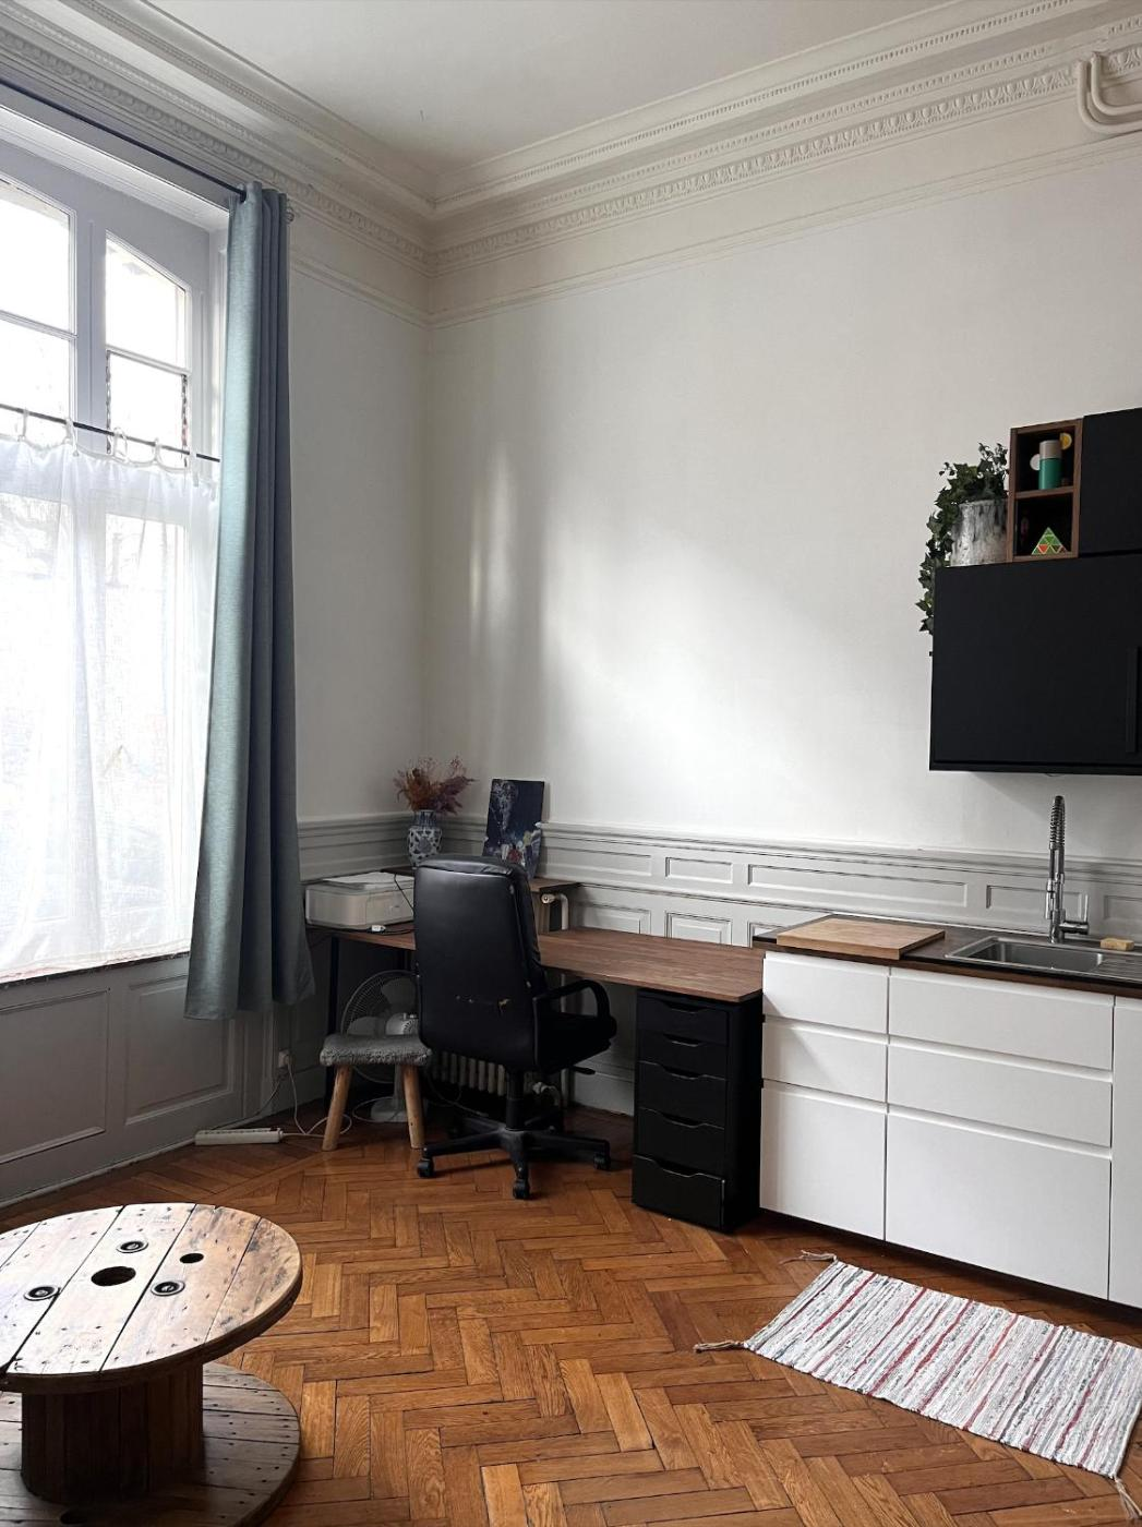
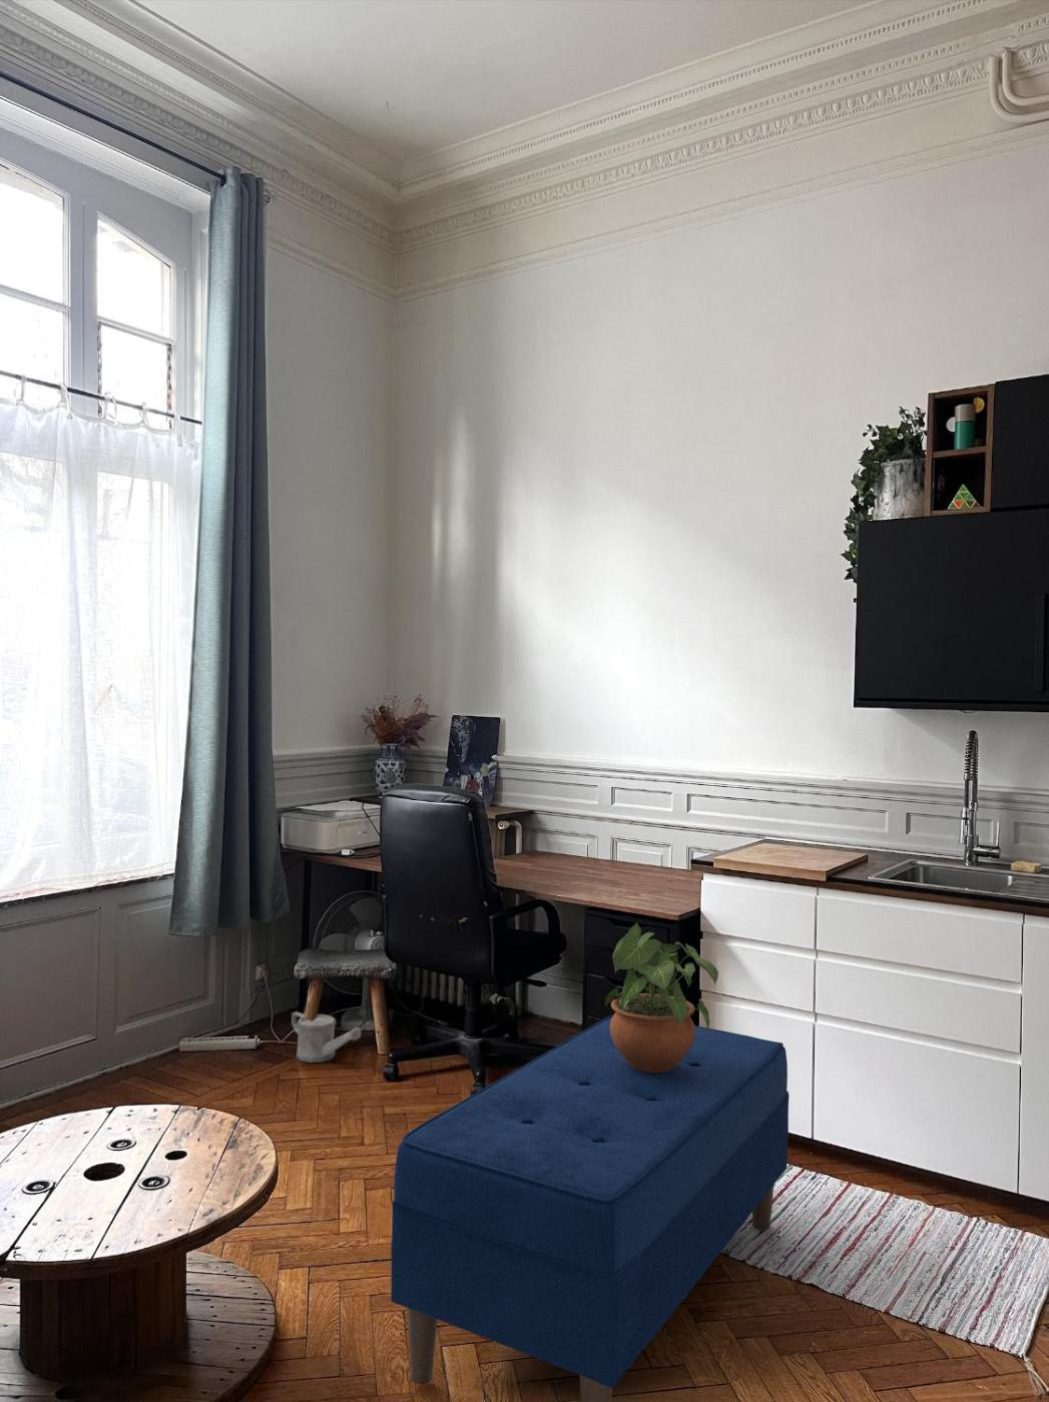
+ bench (614, 1188)
+ potted plant (647, 993)
+ watering can (324, 1037)
